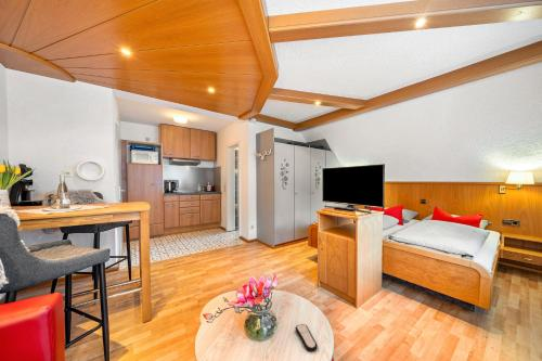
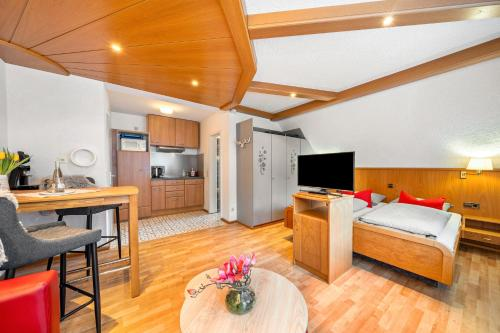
- remote control (306, 336)
